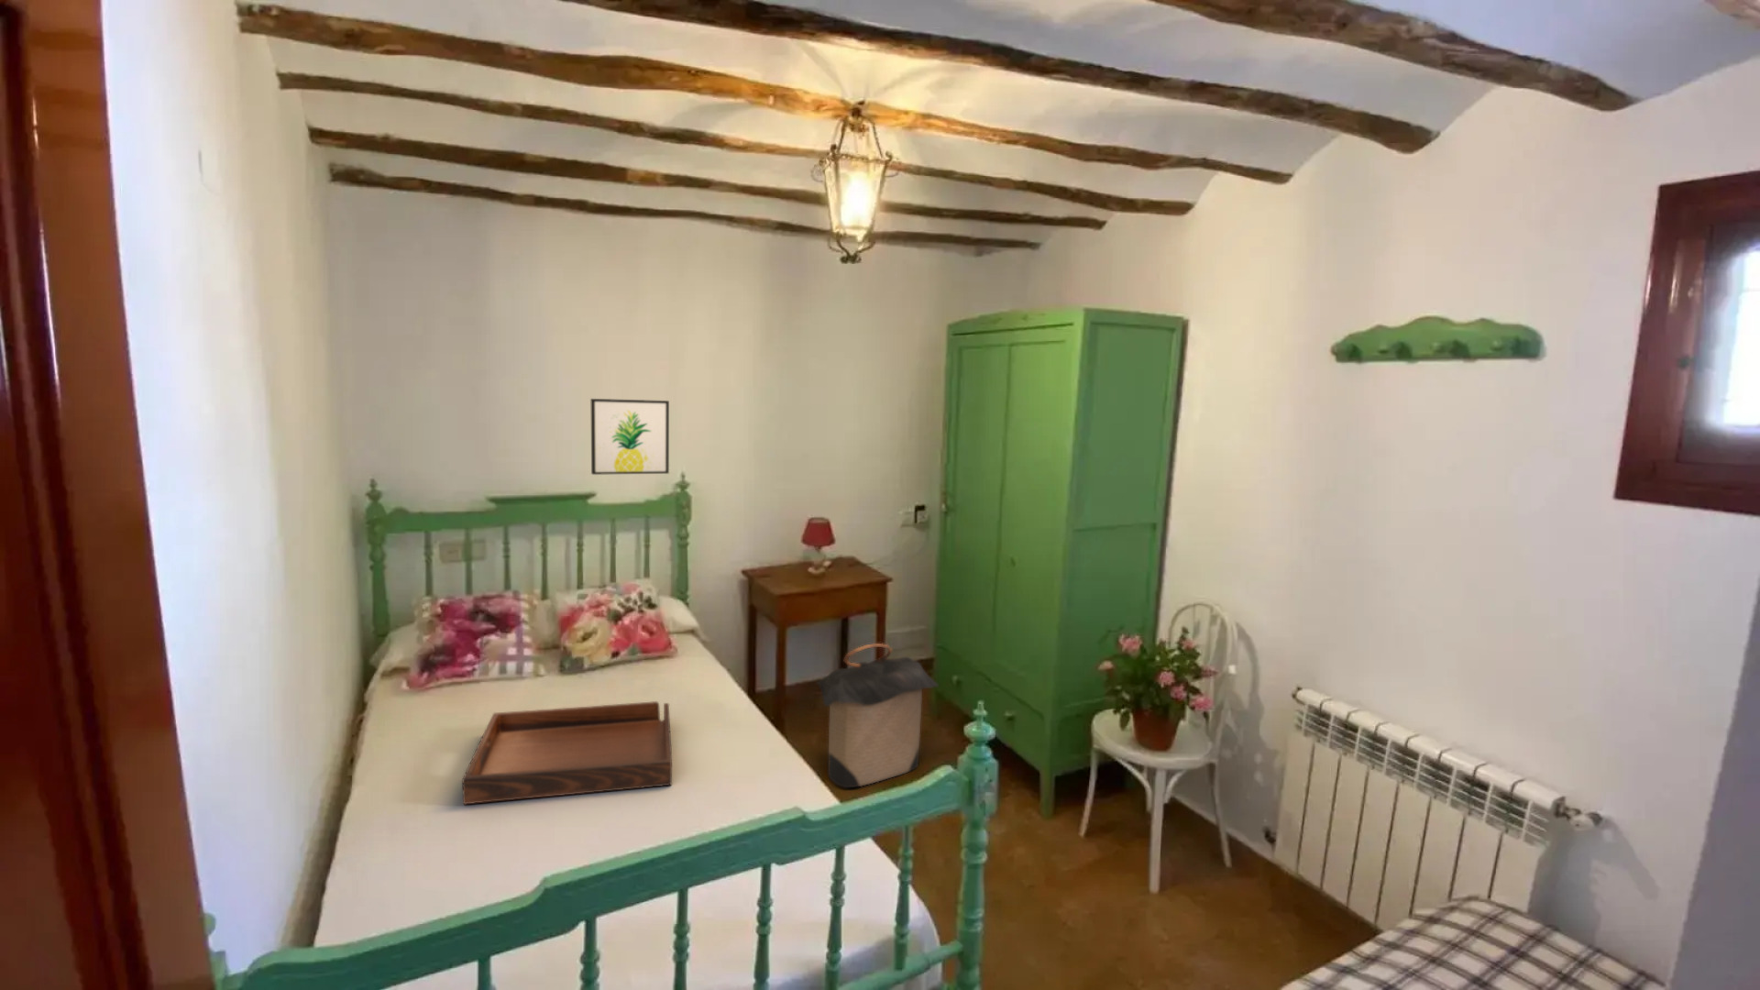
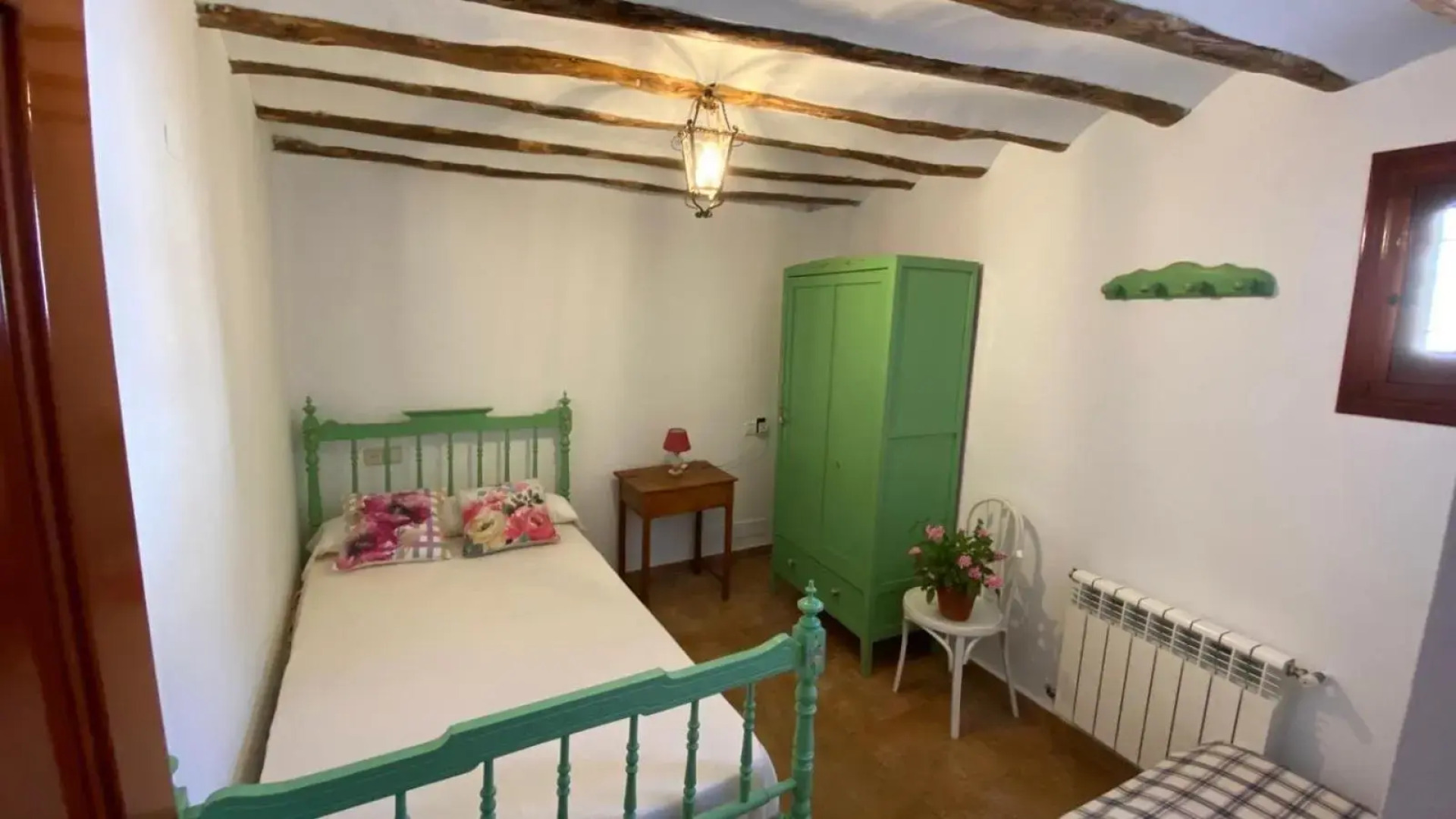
- laundry hamper (876, 704)
- wall art (630, 436)
- serving tray (578, 746)
